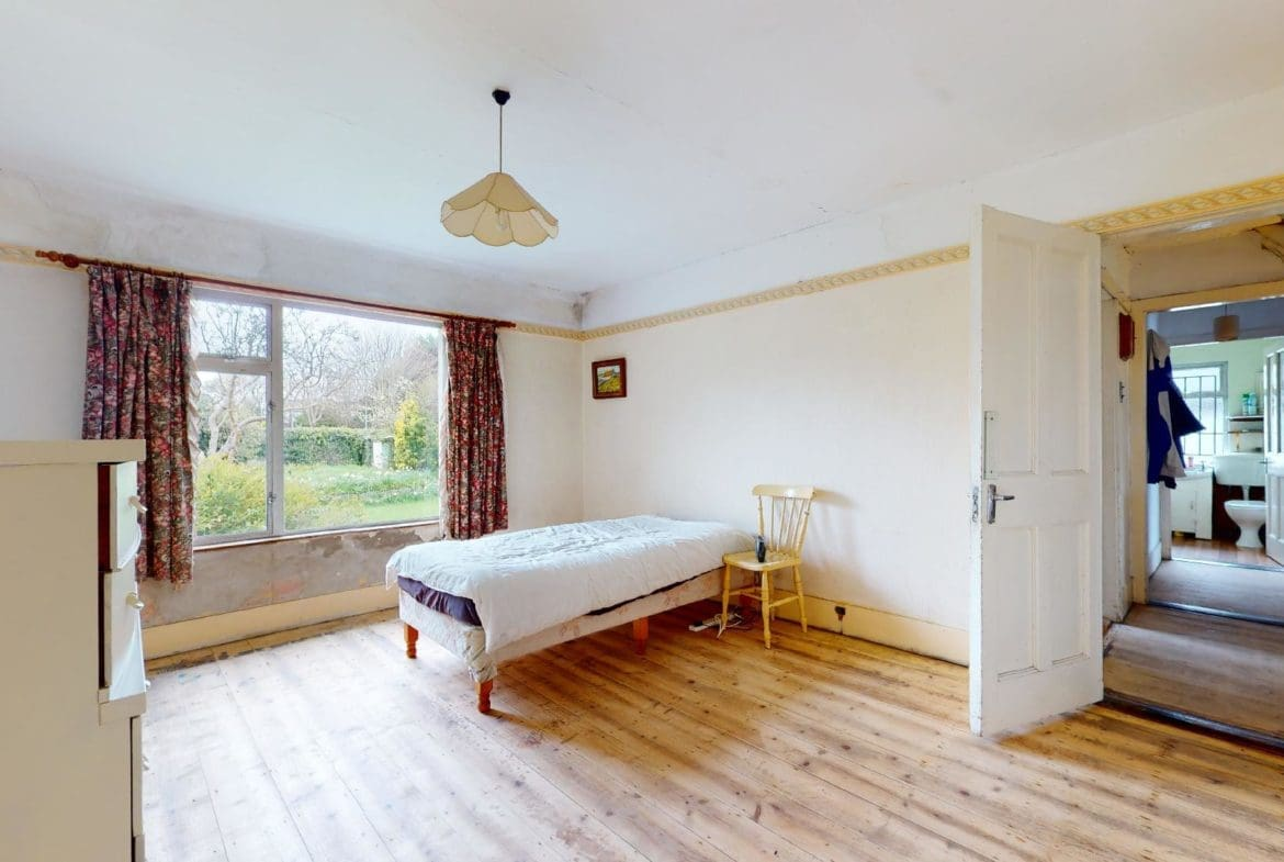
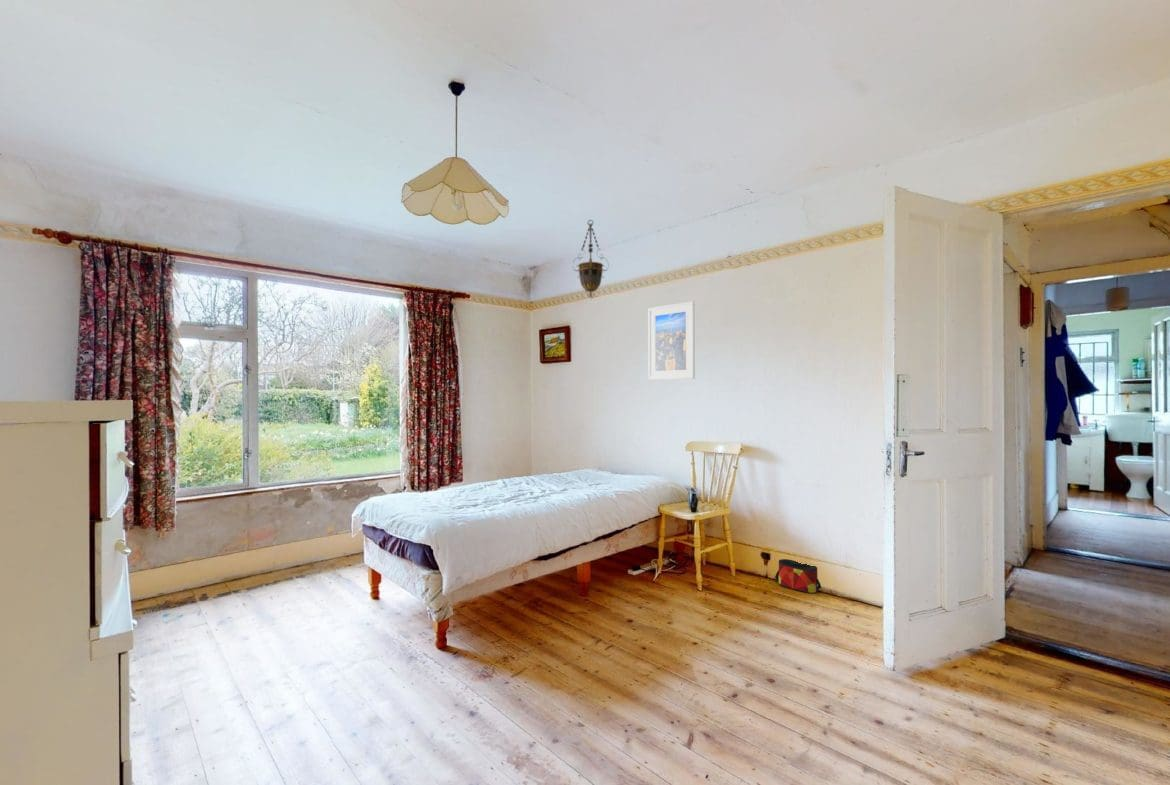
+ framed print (670, 342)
+ hanging lantern (590, 259)
+ bag (796, 574)
